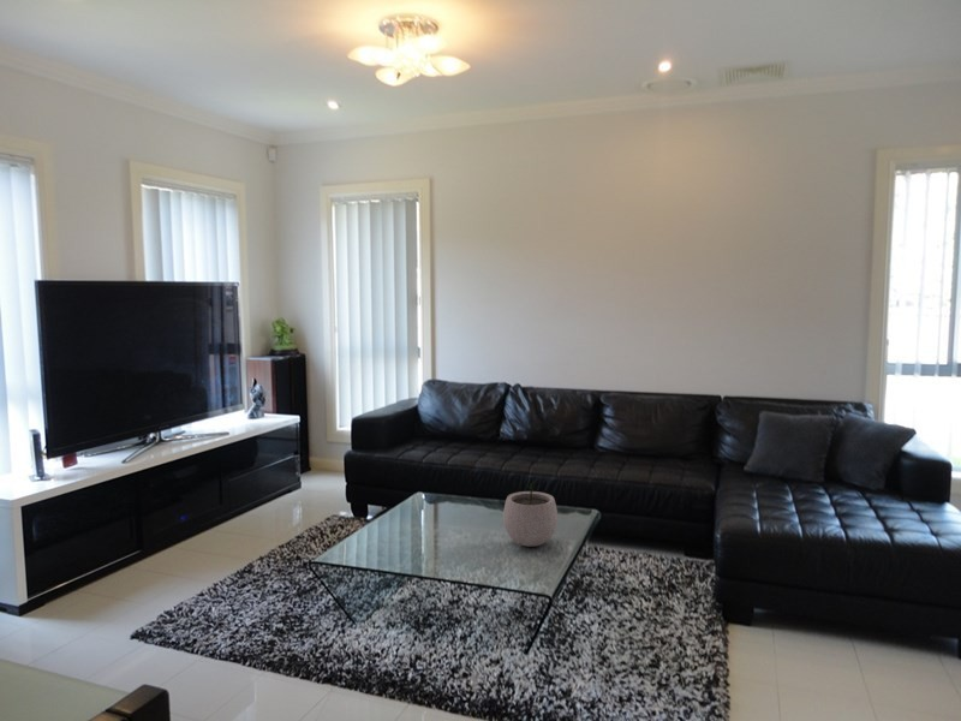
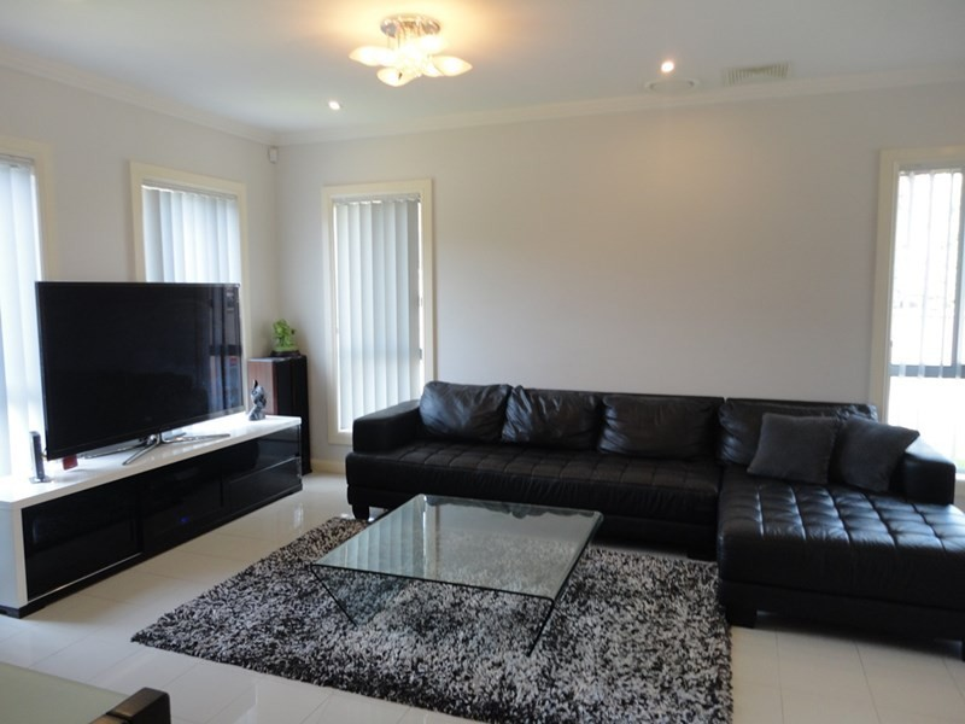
- plant pot (530, 511)
